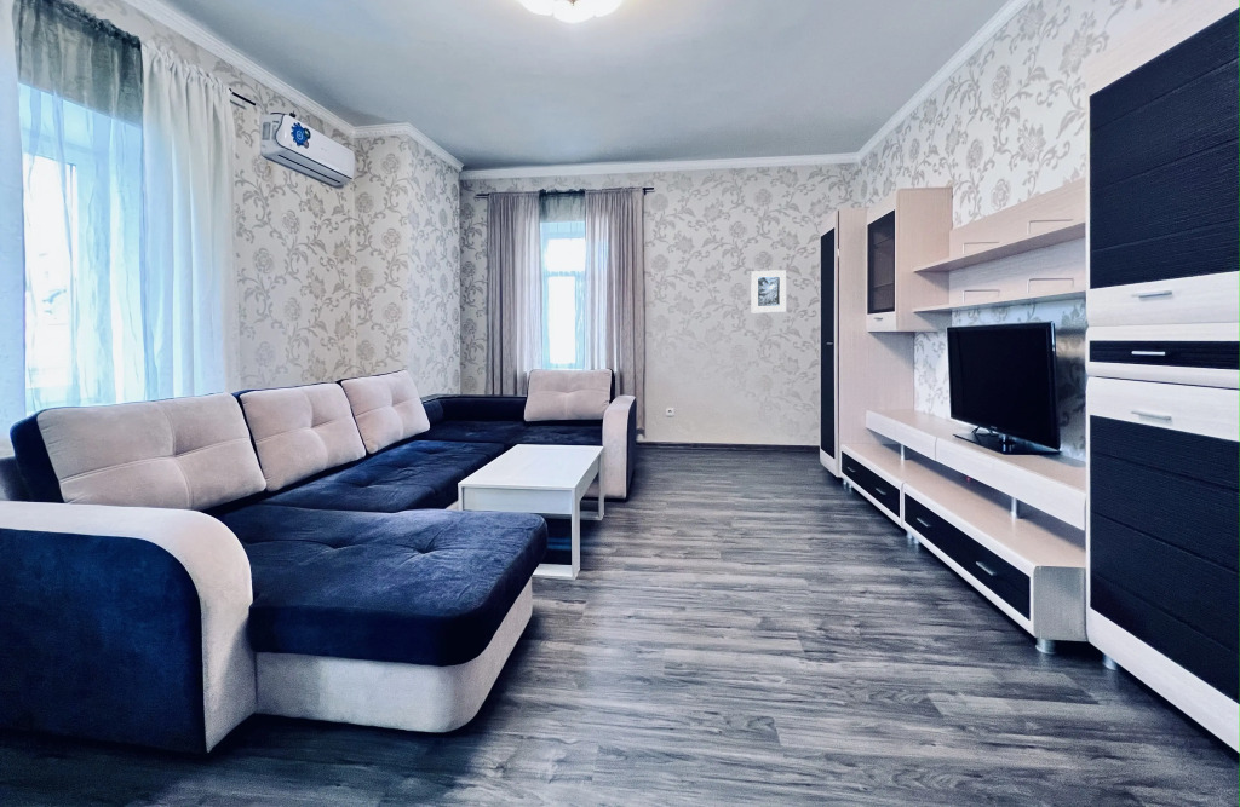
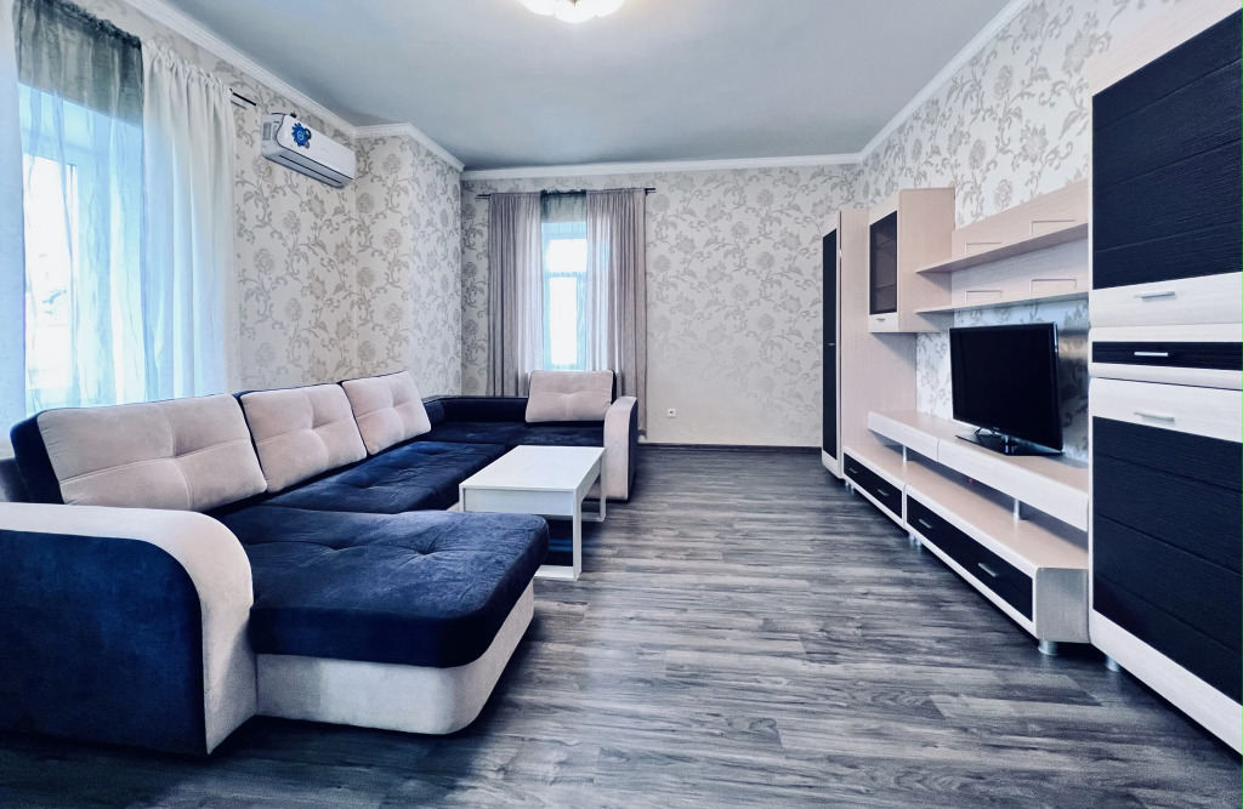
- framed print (768, 292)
